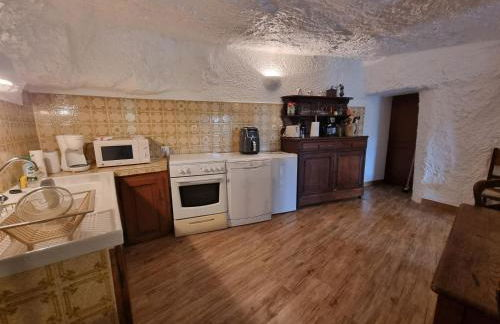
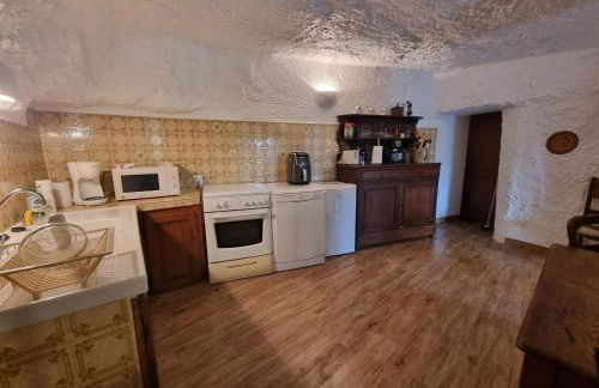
+ decorative plate (561, 143)
